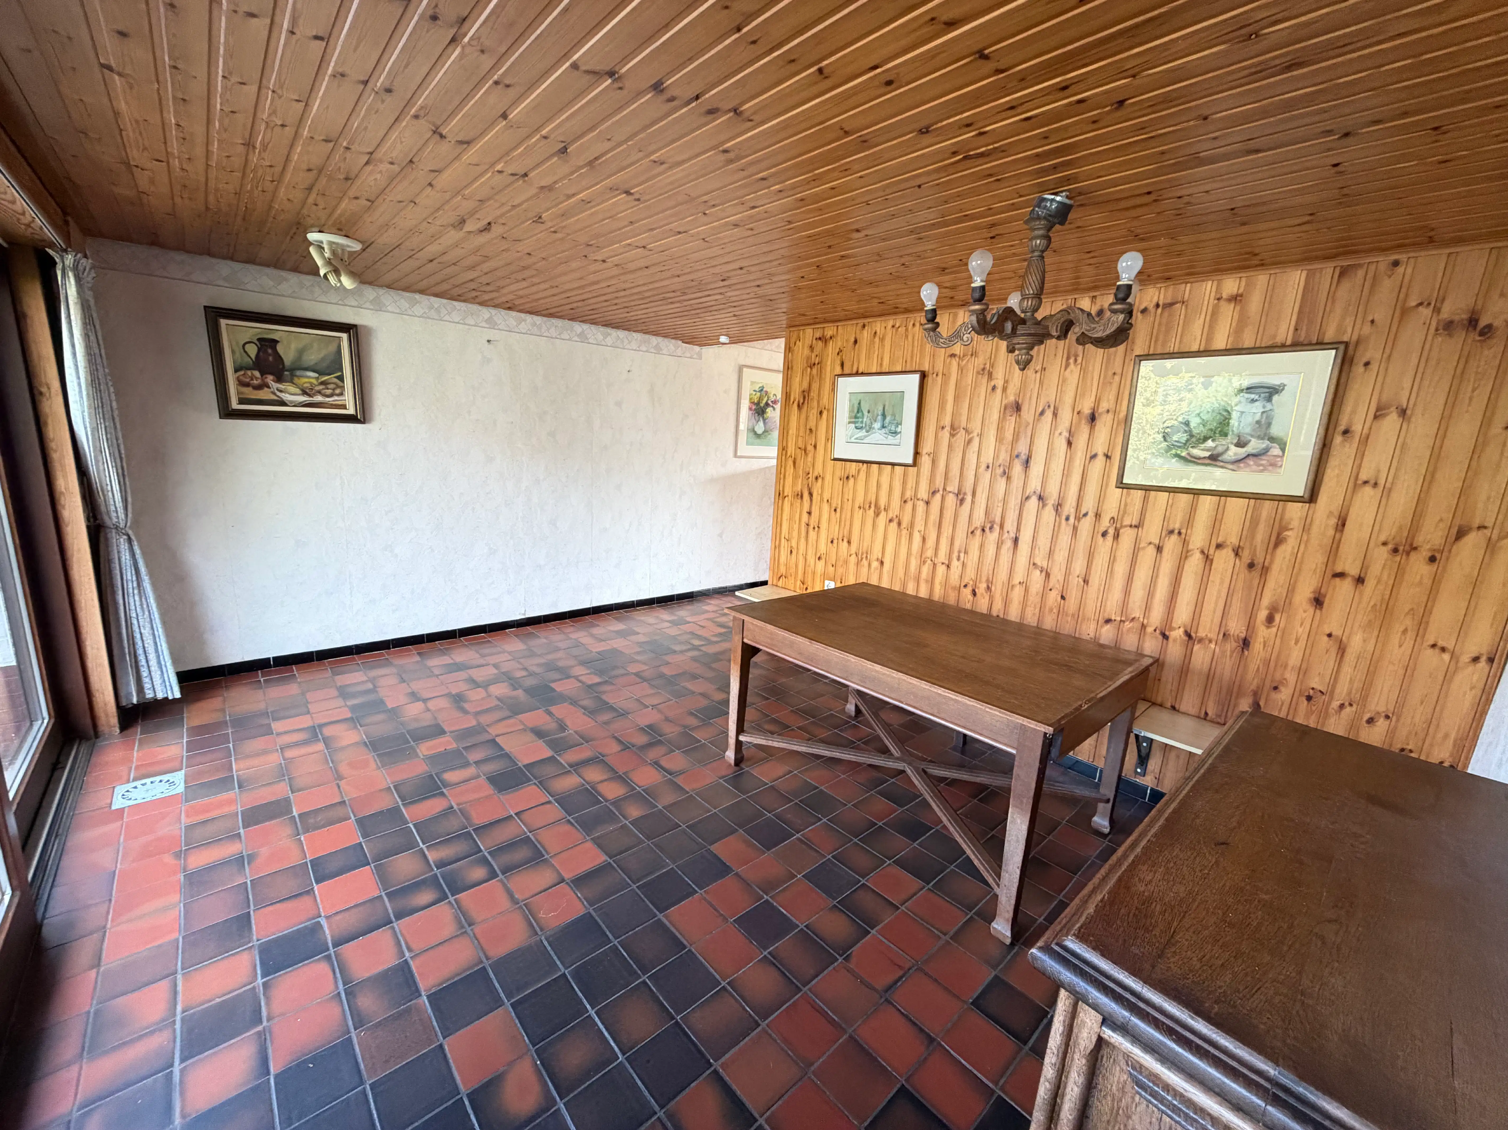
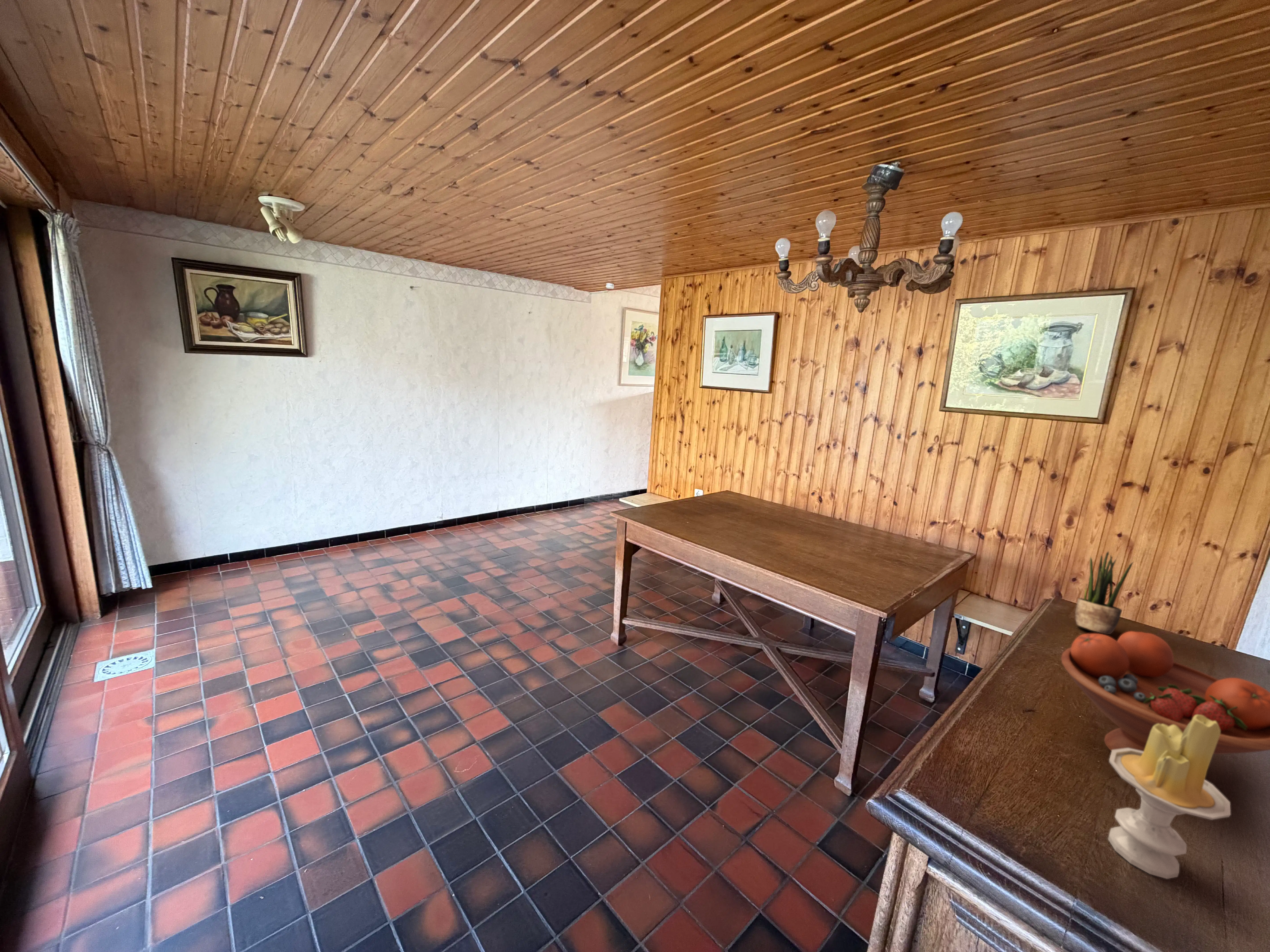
+ candle (1165, 785)
+ fruit bowl (1157, 709)
+ potted plant (1103, 591)
